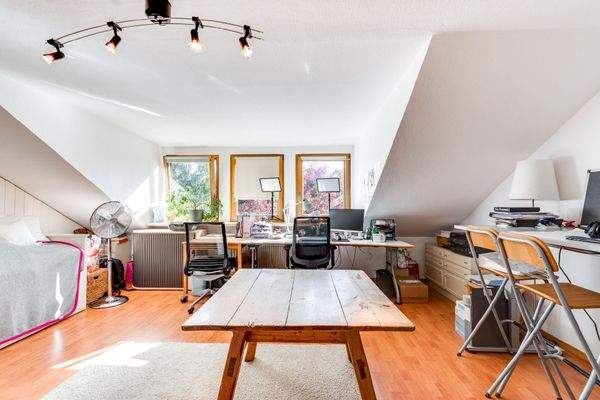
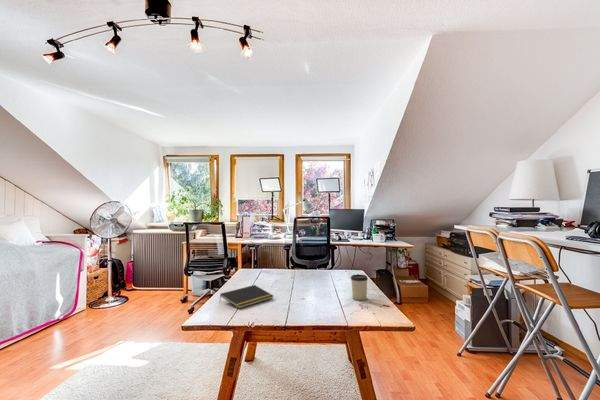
+ notepad (247, 295)
+ cup (359, 287)
